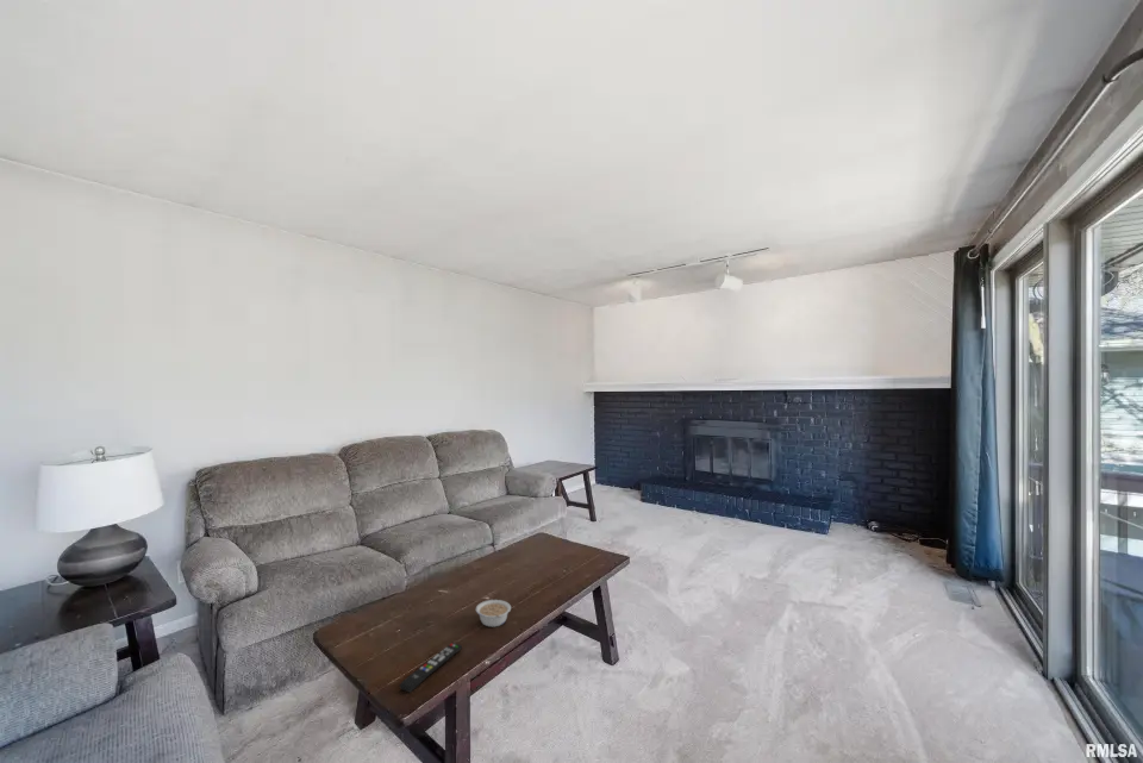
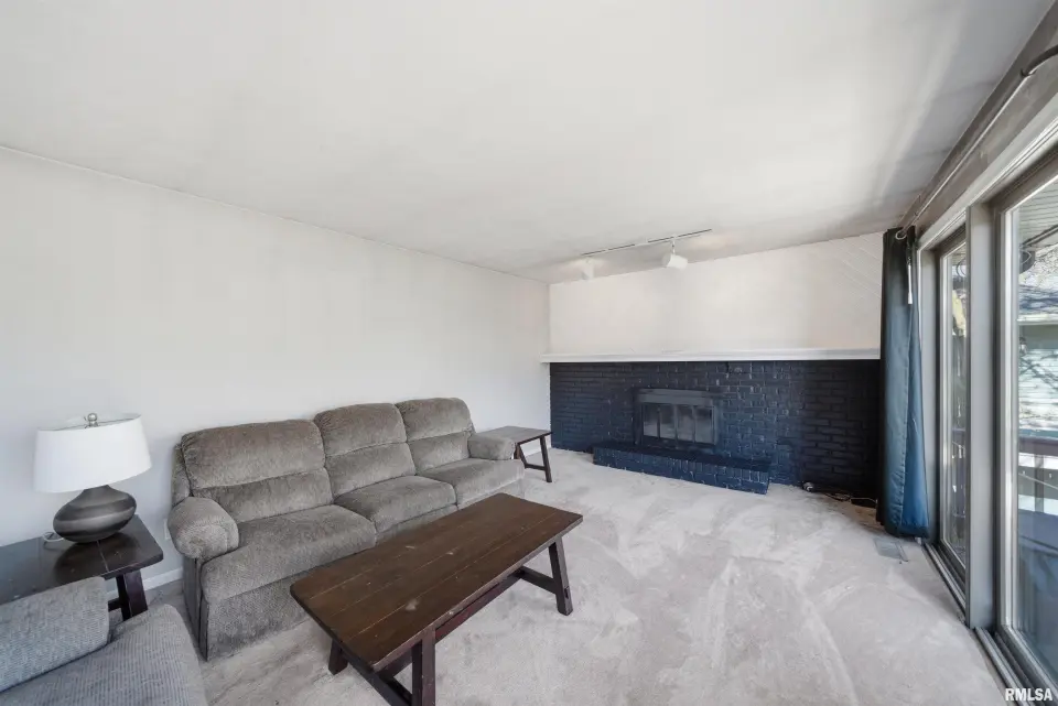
- remote control (432, 664)
- legume (494, 613)
